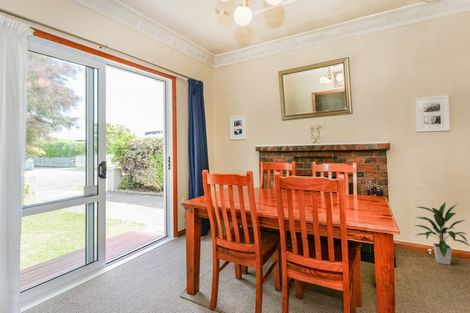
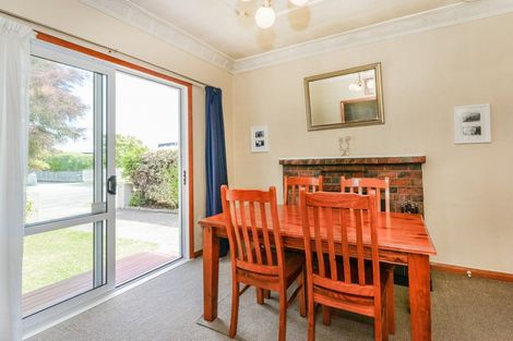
- indoor plant (440, 232)
